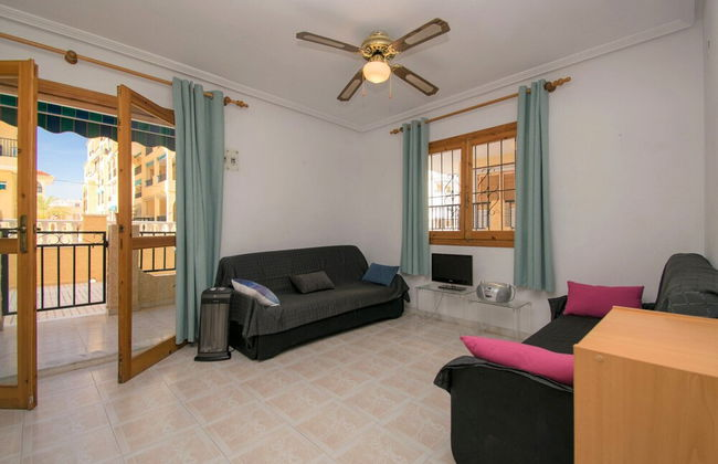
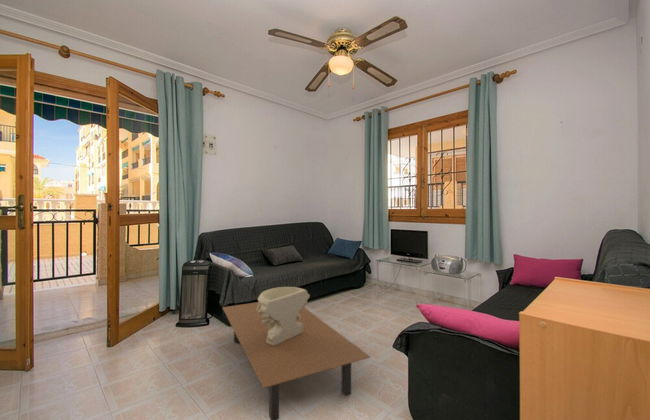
+ coffee table (281, 344)
+ decorative bowl (282, 312)
